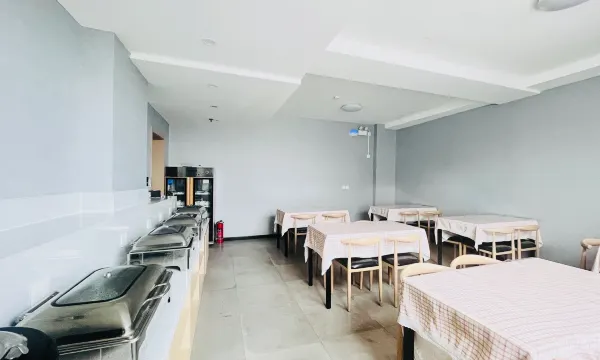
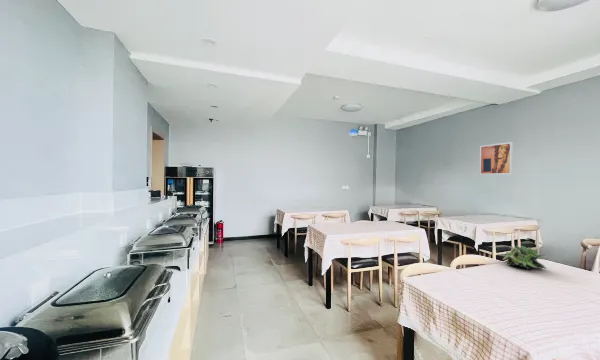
+ wall art (495, 159)
+ succulent plant (522, 255)
